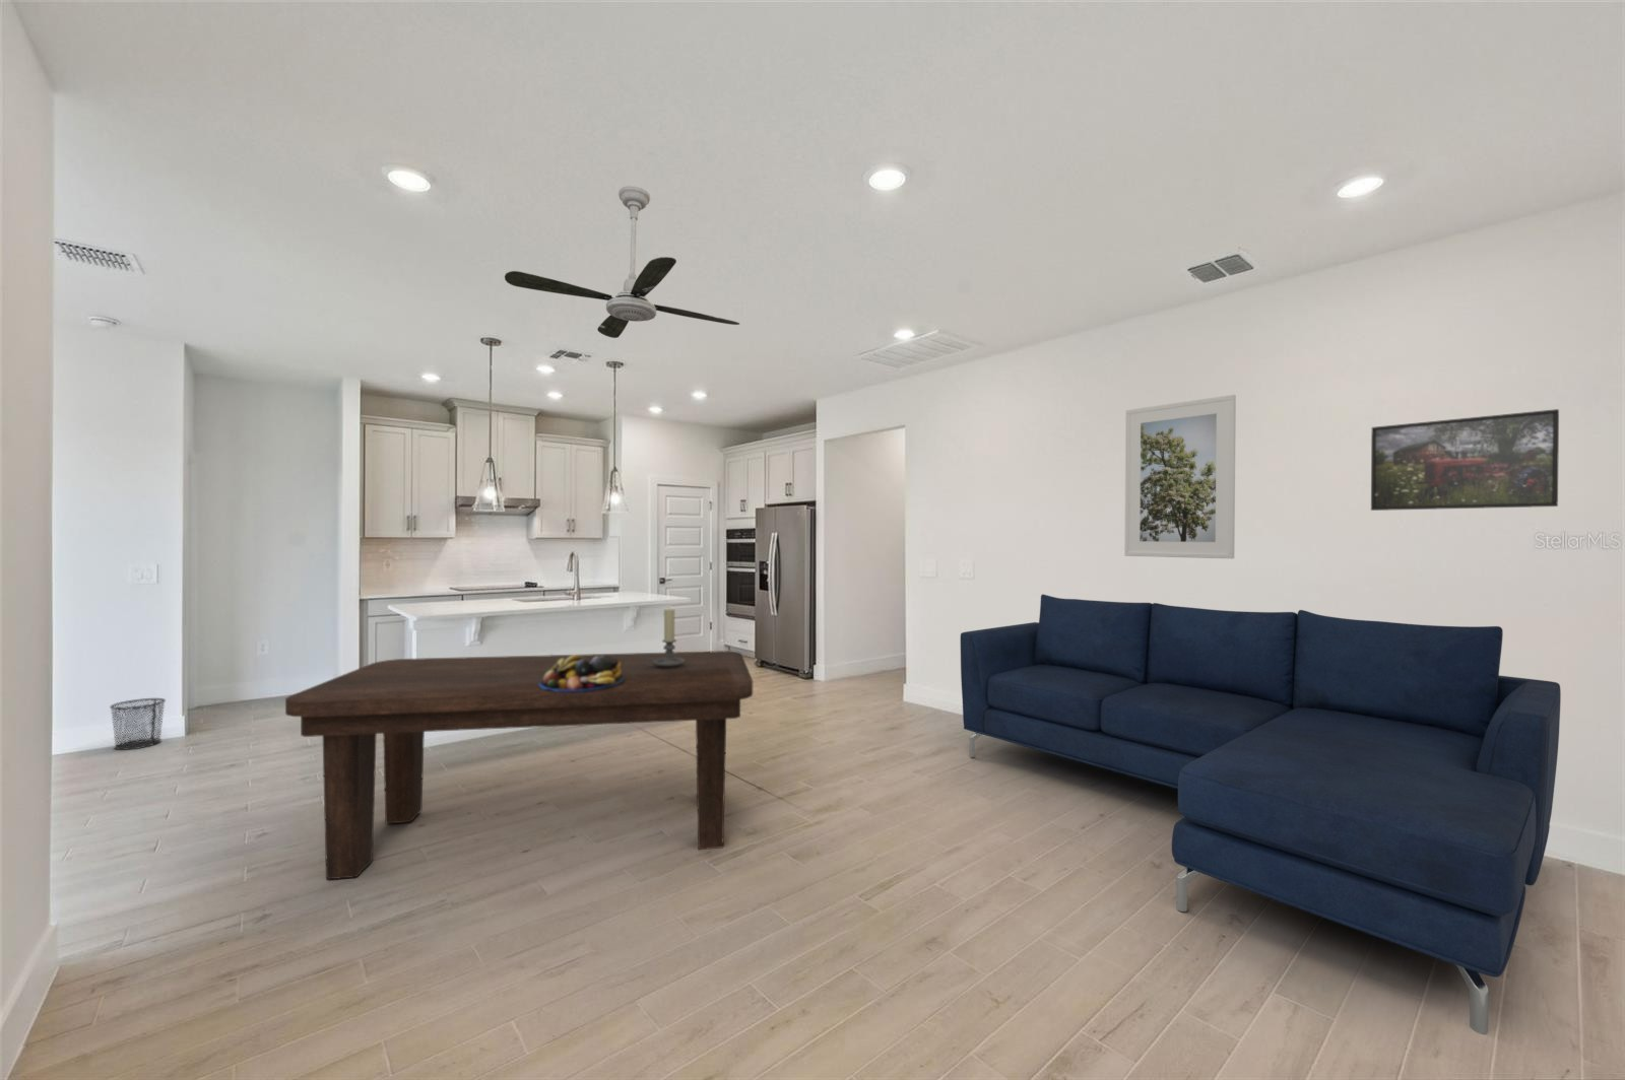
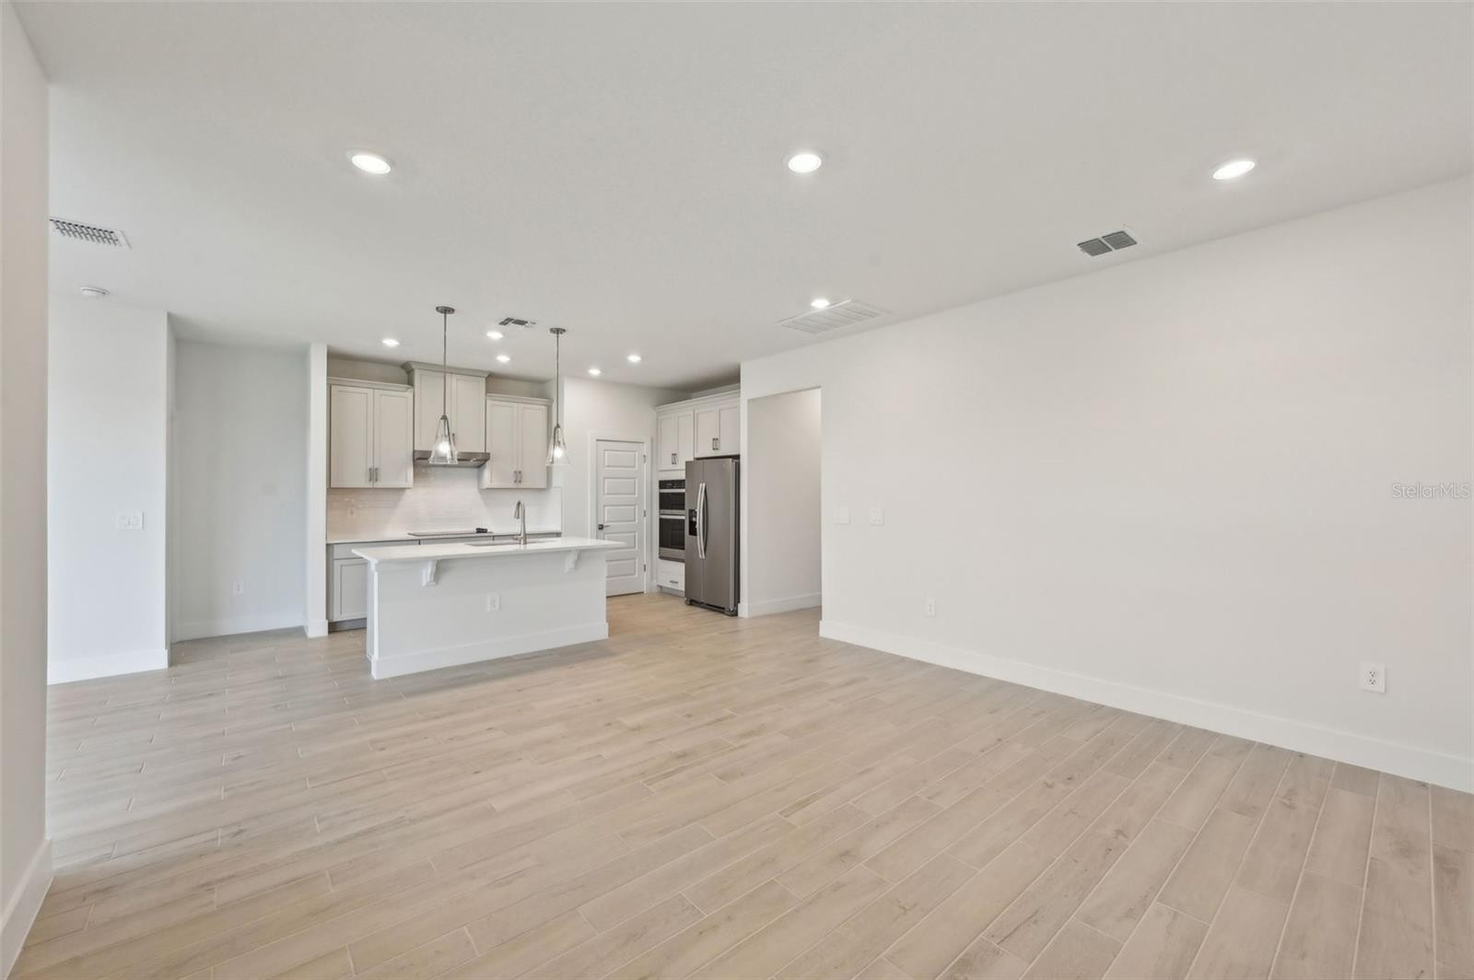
- dining table (551, 726)
- waste bin (137, 723)
- fruit bowl (582, 668)
- candle holder (665, 636)
- ceiling fan (632, 253)
- sofa (1168, 714)
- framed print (1177, 480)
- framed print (1457, 463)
